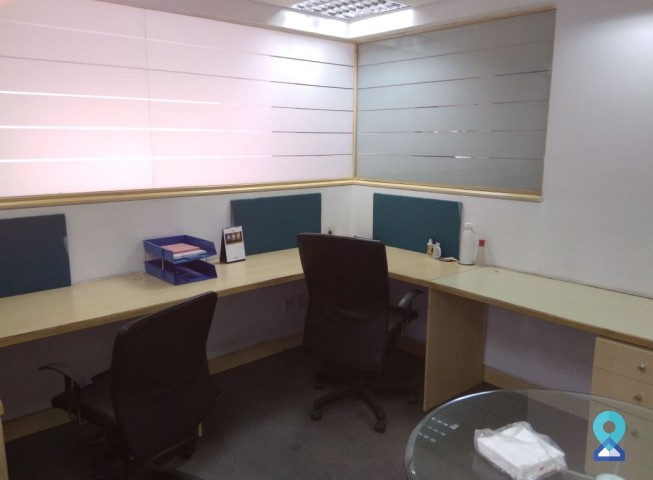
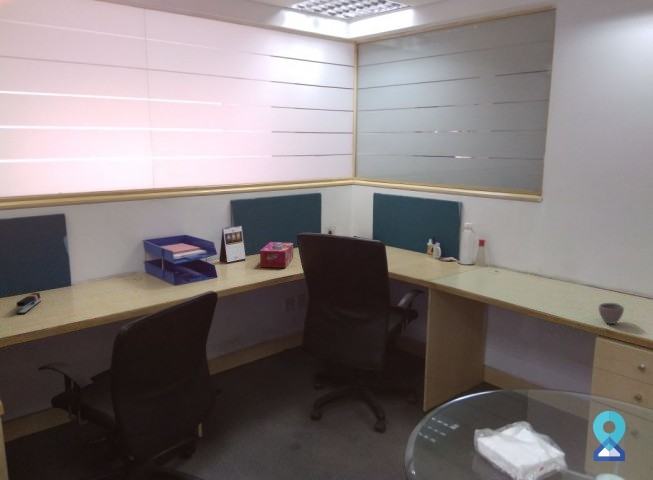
+ cup (611, 313)
+ tissue box (277, 254)
+ stapler (28, 301)
